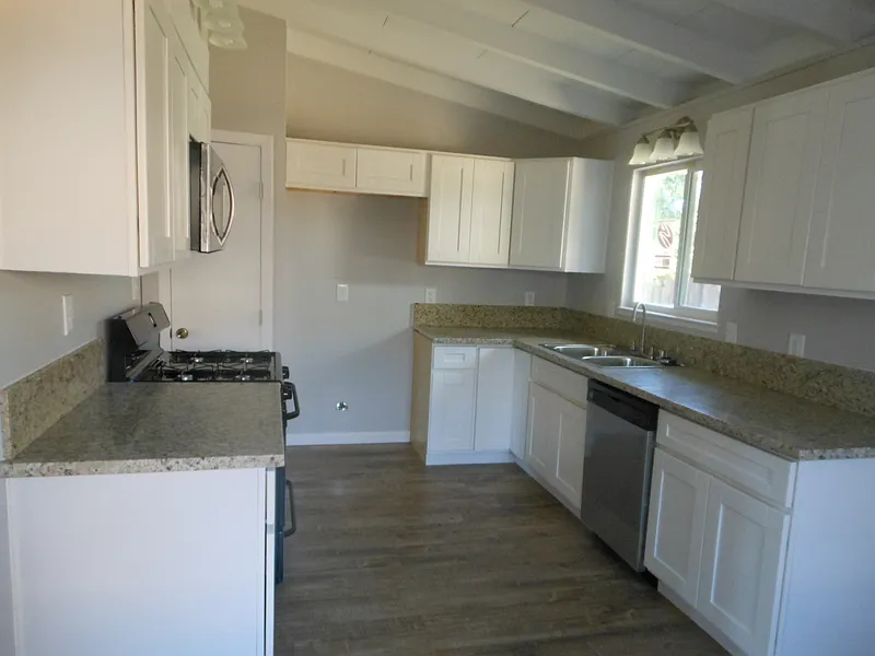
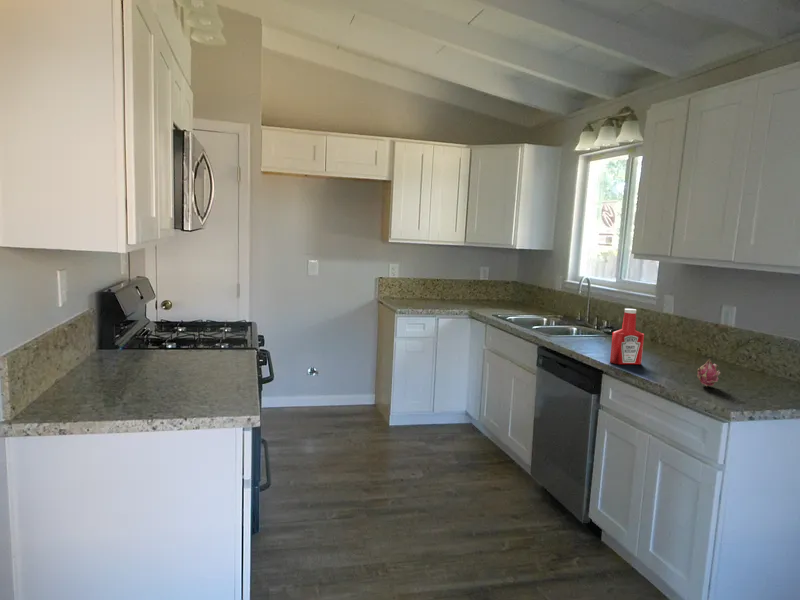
+ soap bottle (628, 336)
+ fruit (709, 371)
